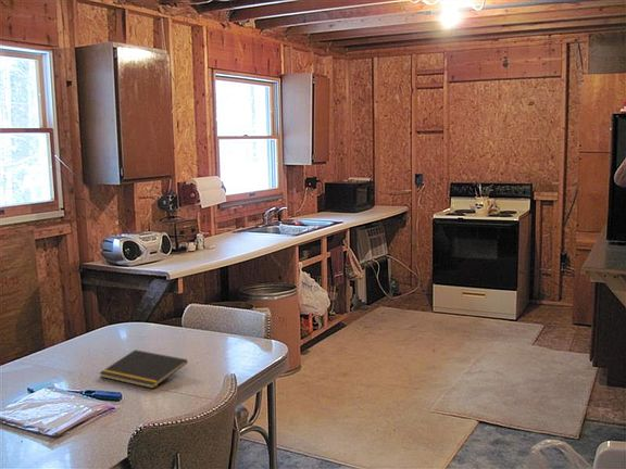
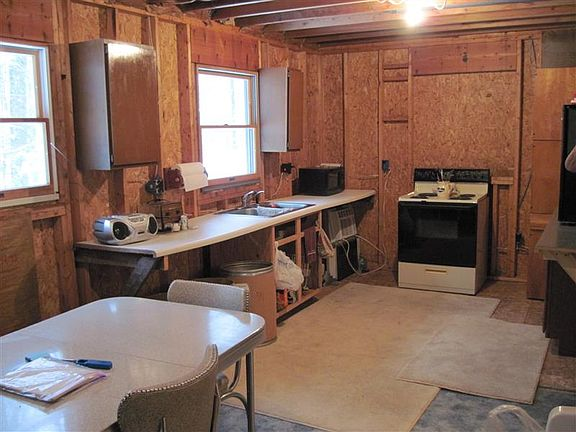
- notepad (143, 368)
